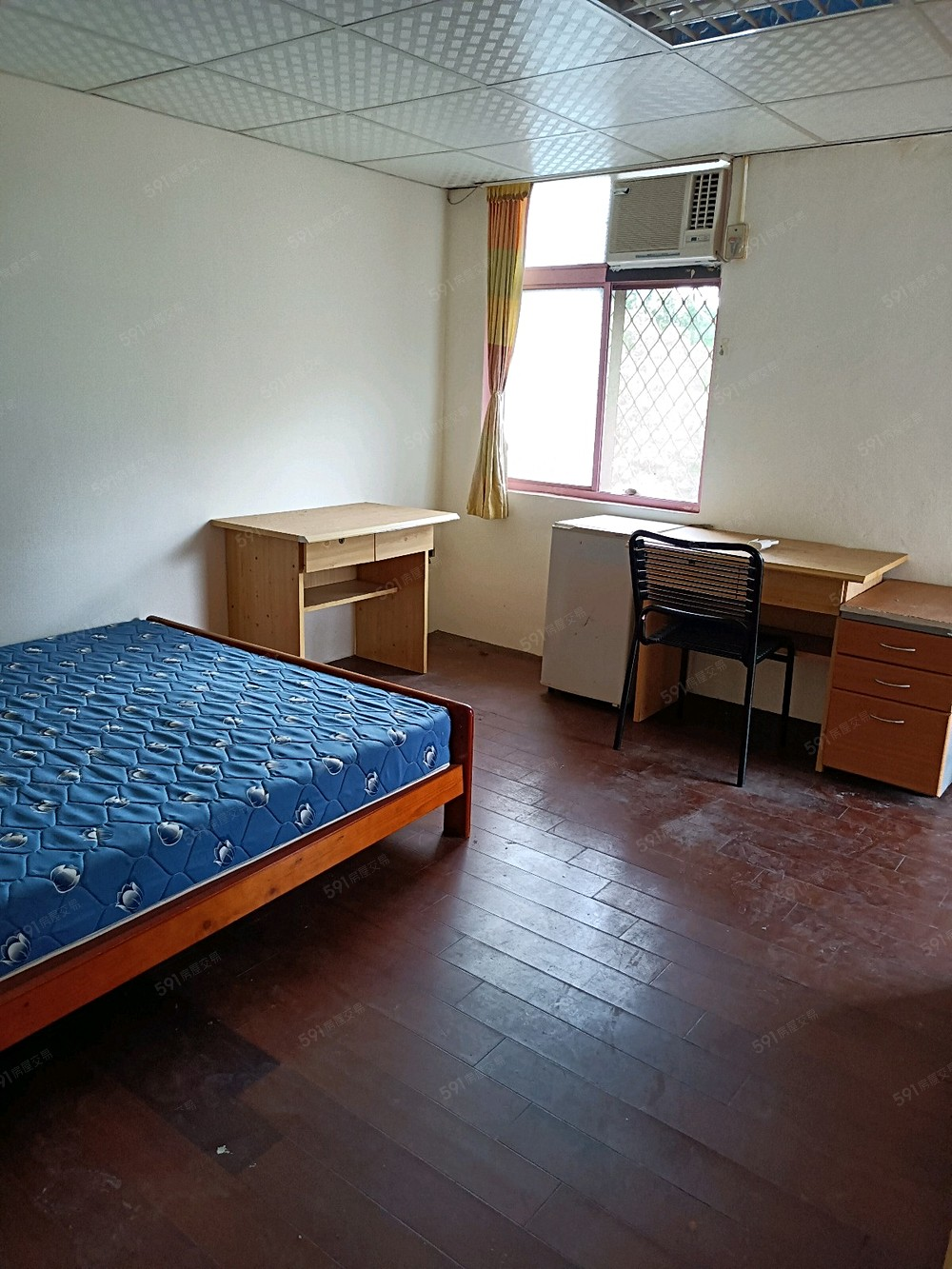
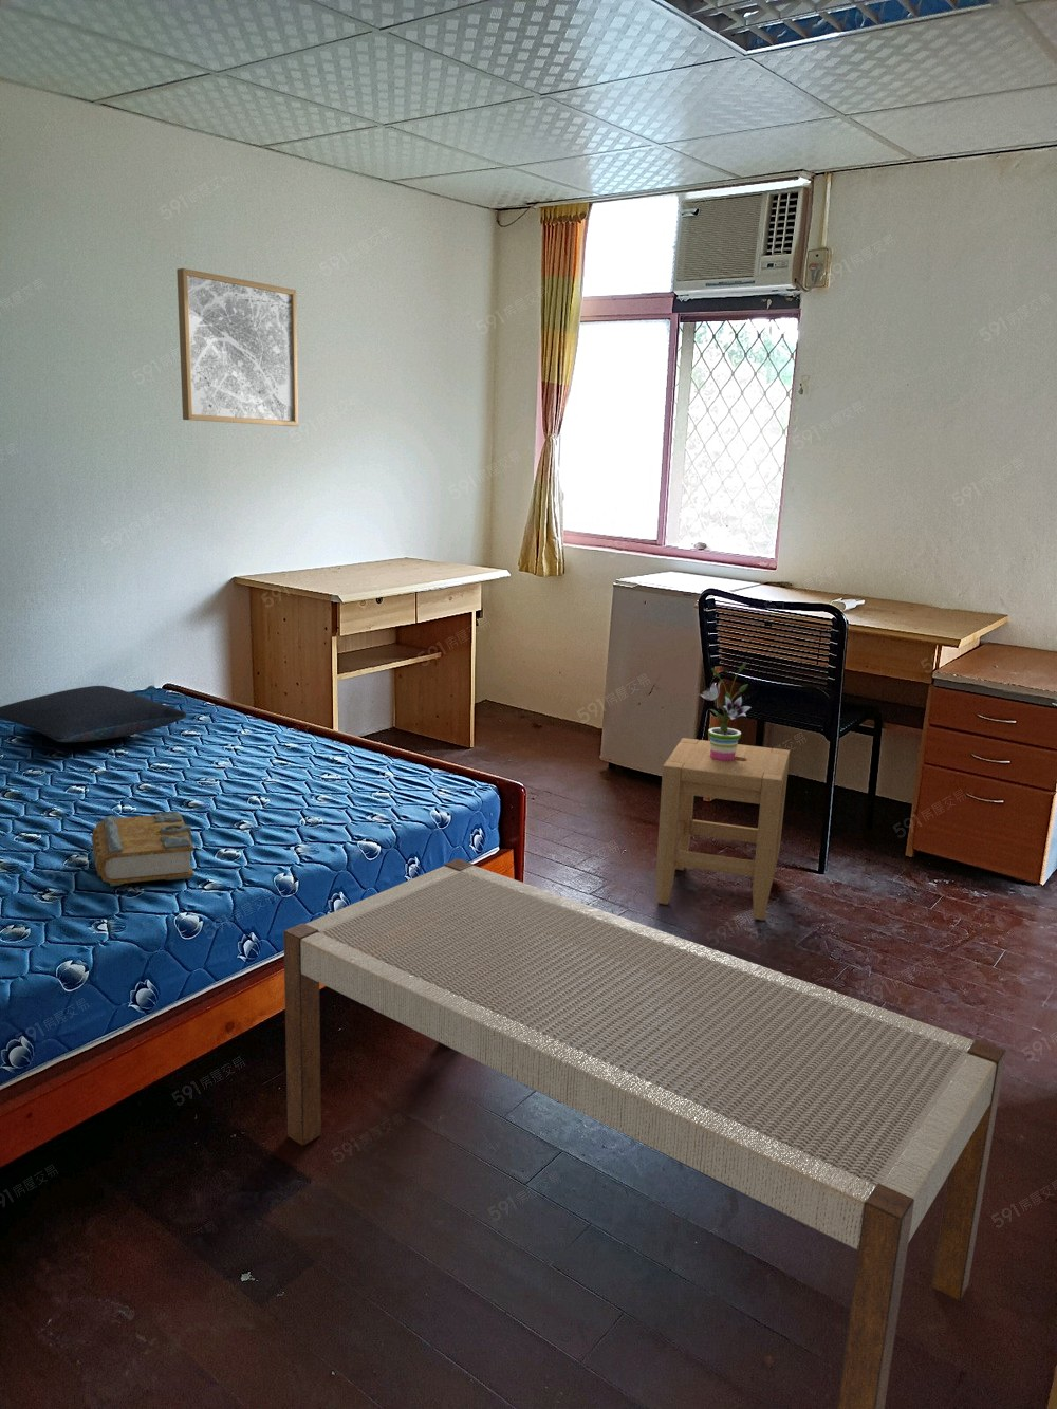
+ bench (605, 1097)
+ pillow (87, 714)
+ potted plant (723, 711)
+ wall art (241, 352)
+ book (143, 846)
+ stool (722, 826)
